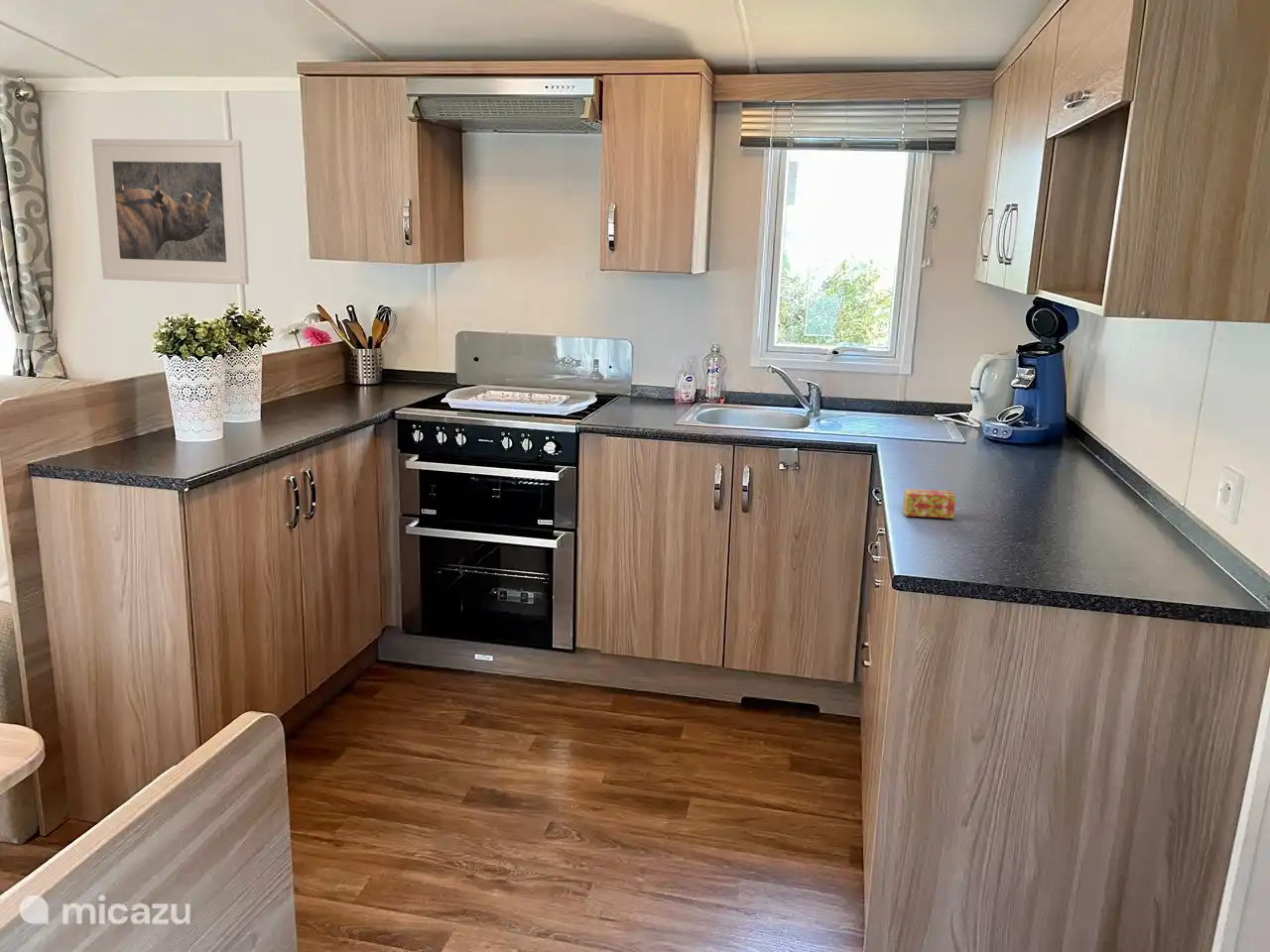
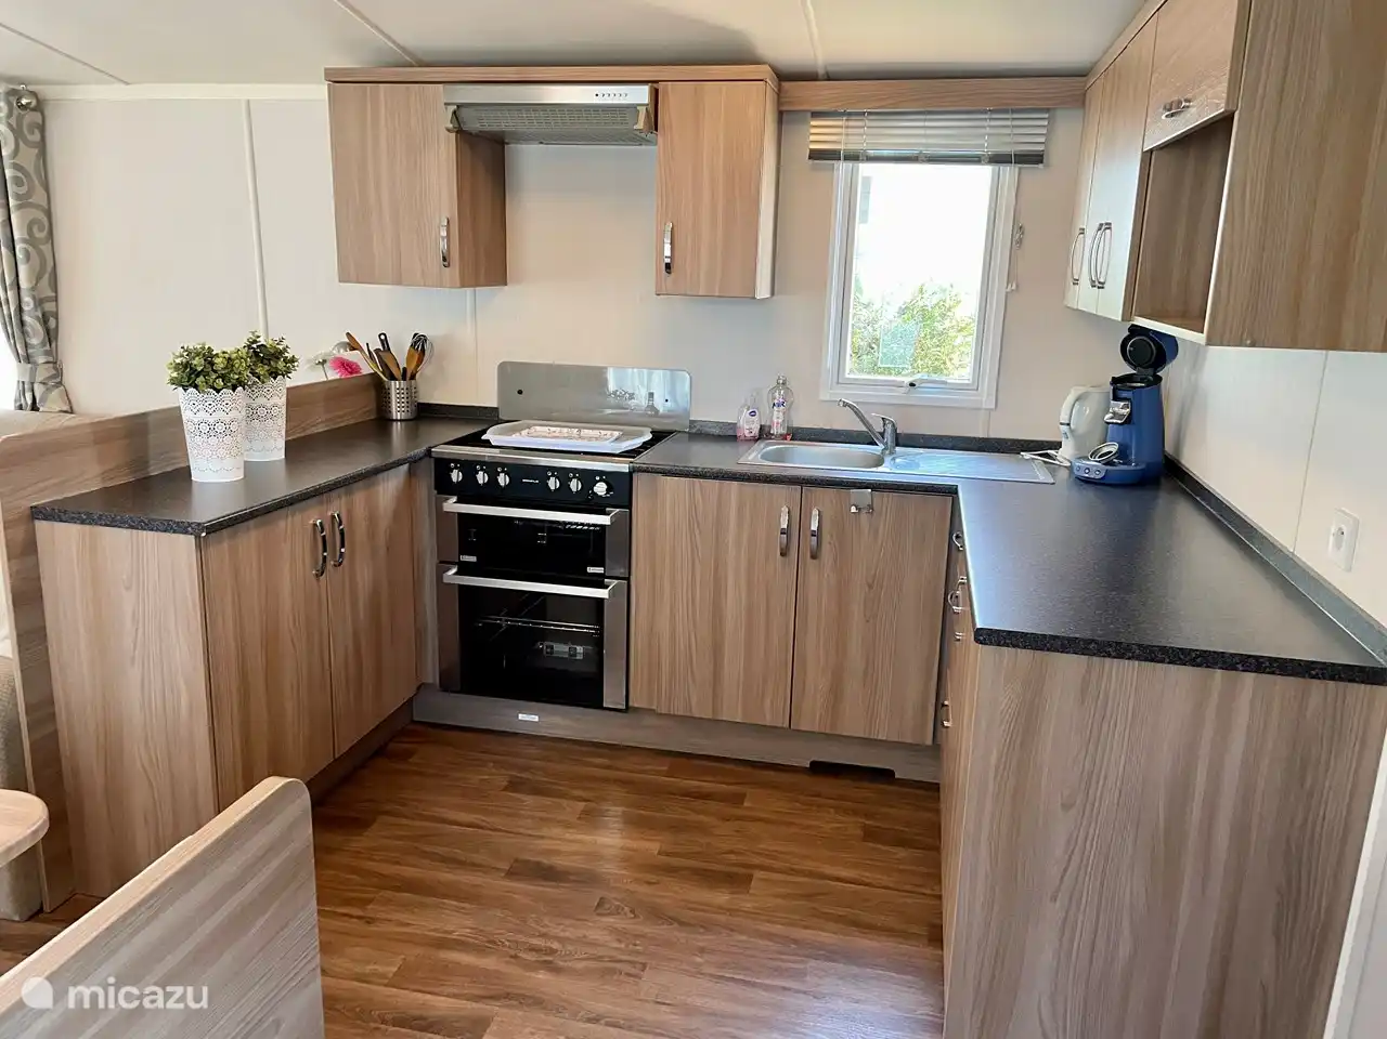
- tea box (928, 502)
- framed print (170, 211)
